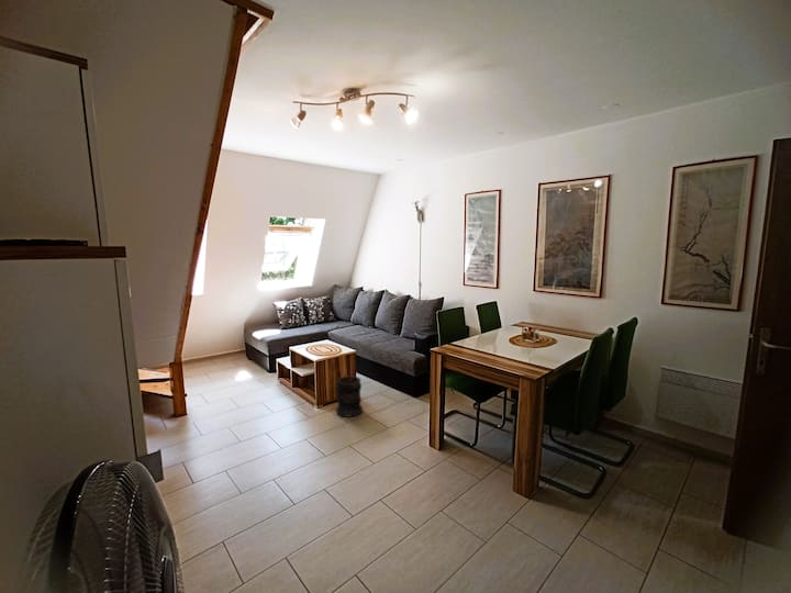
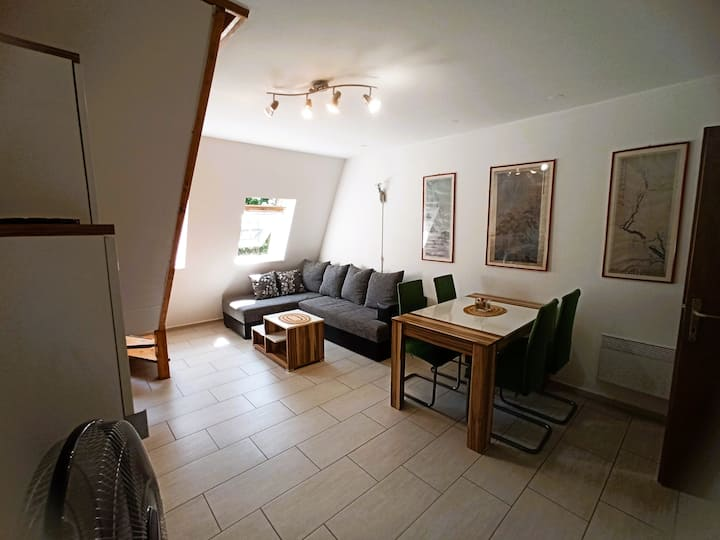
- wooden barrel (347, 394)
